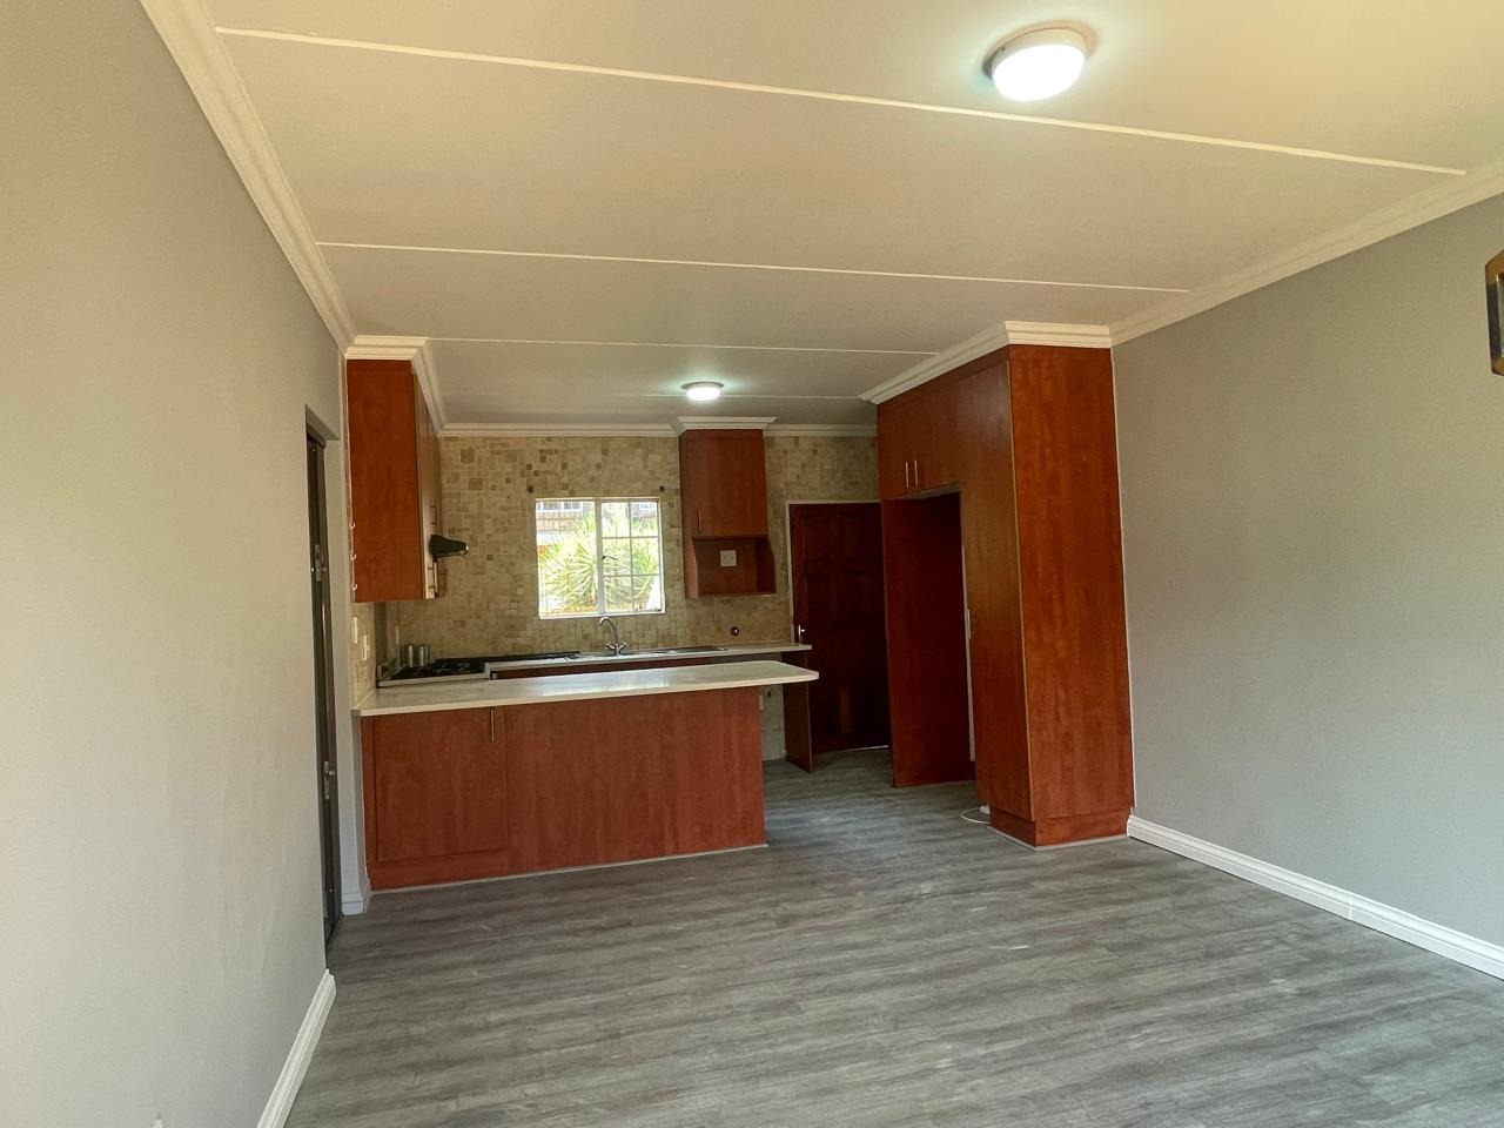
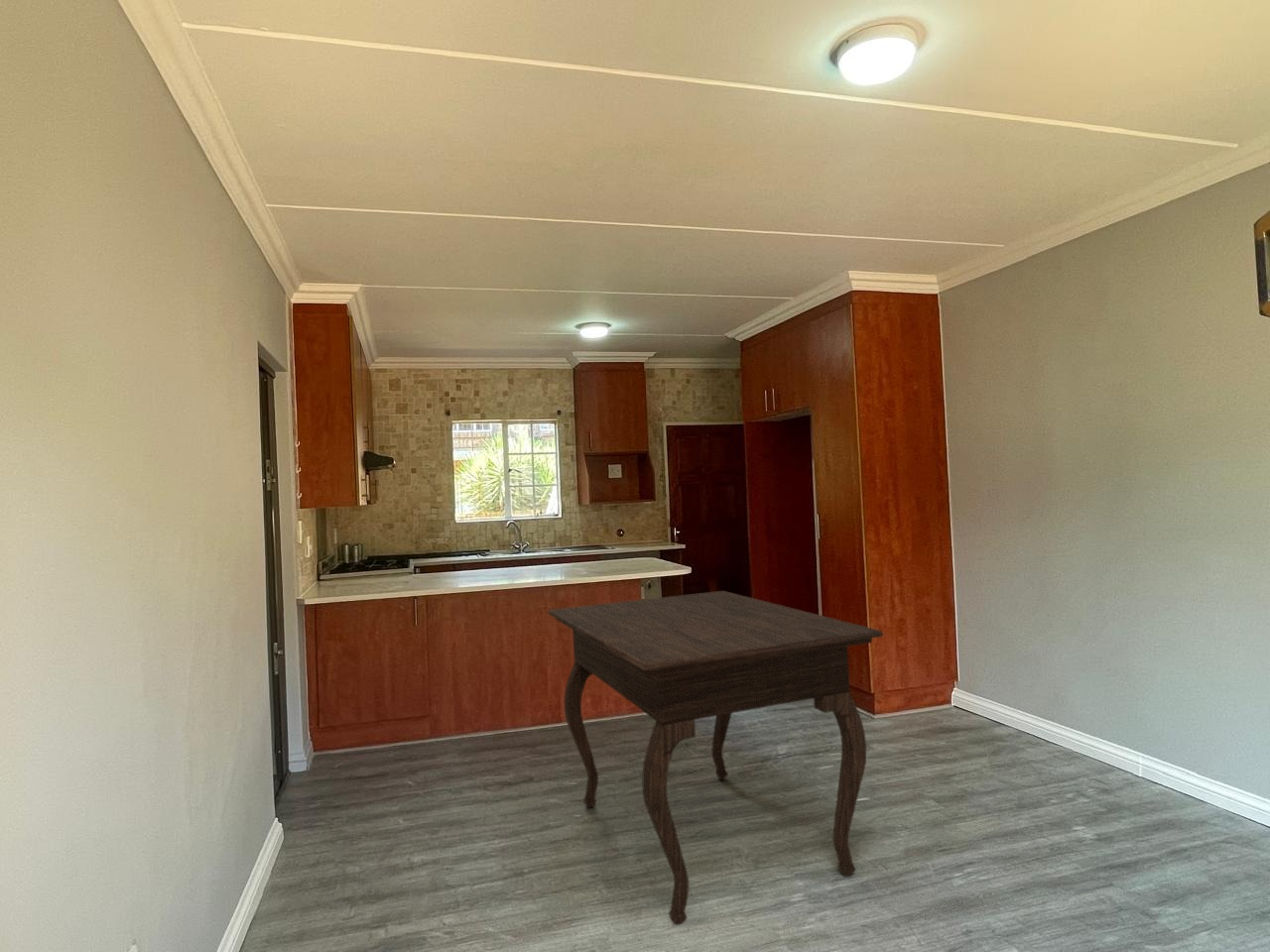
+ dining table (695, 727)
